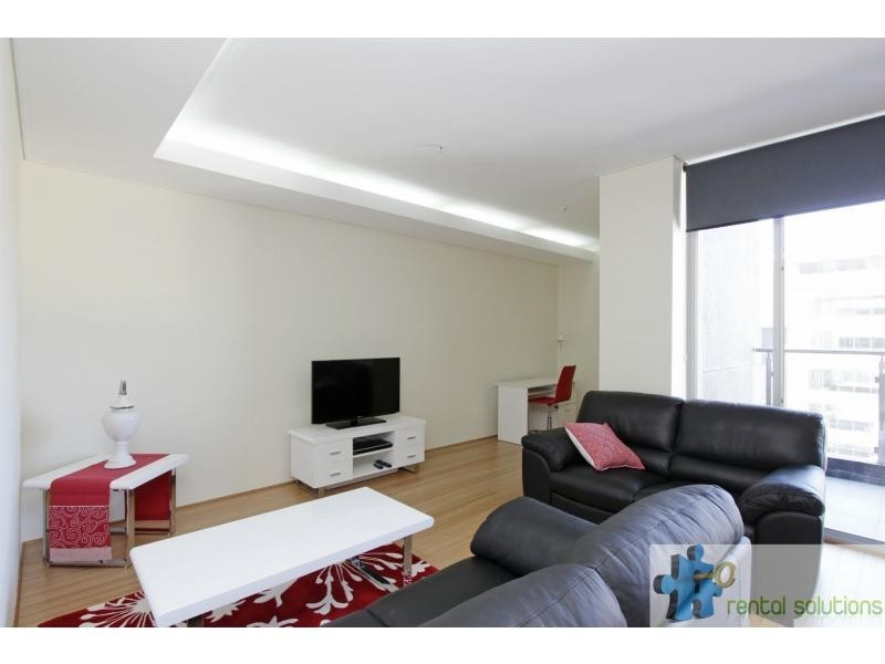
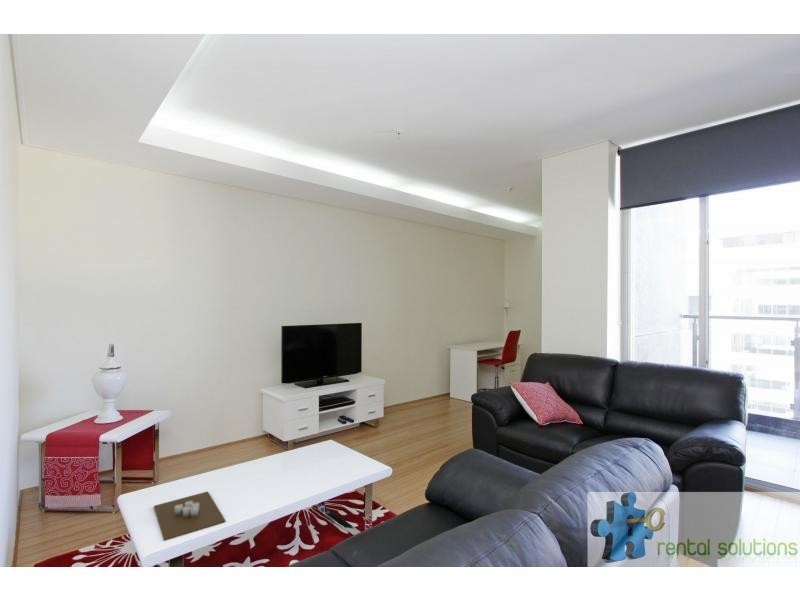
+ candle (188, 508)
